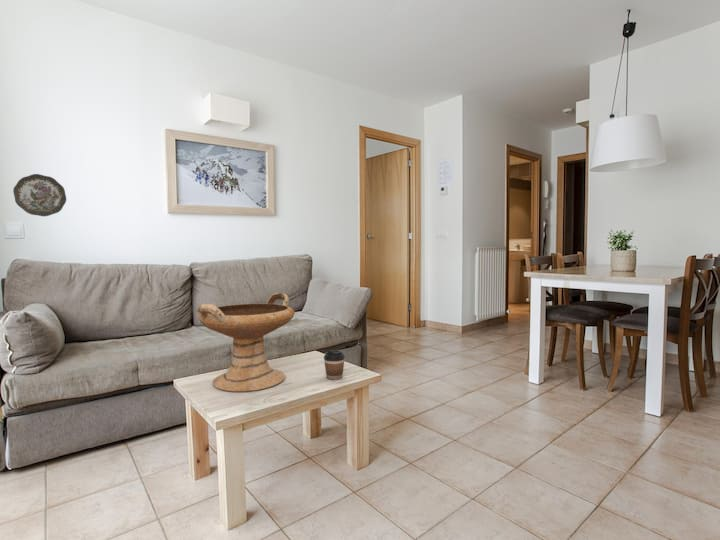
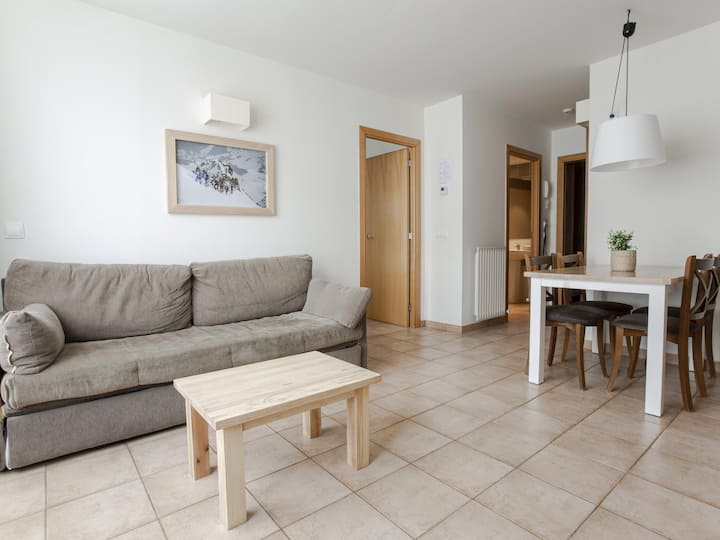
- decorative plate (40, 195)
- coffee cup (334, 363)
- decorative bowl (248, 339)
